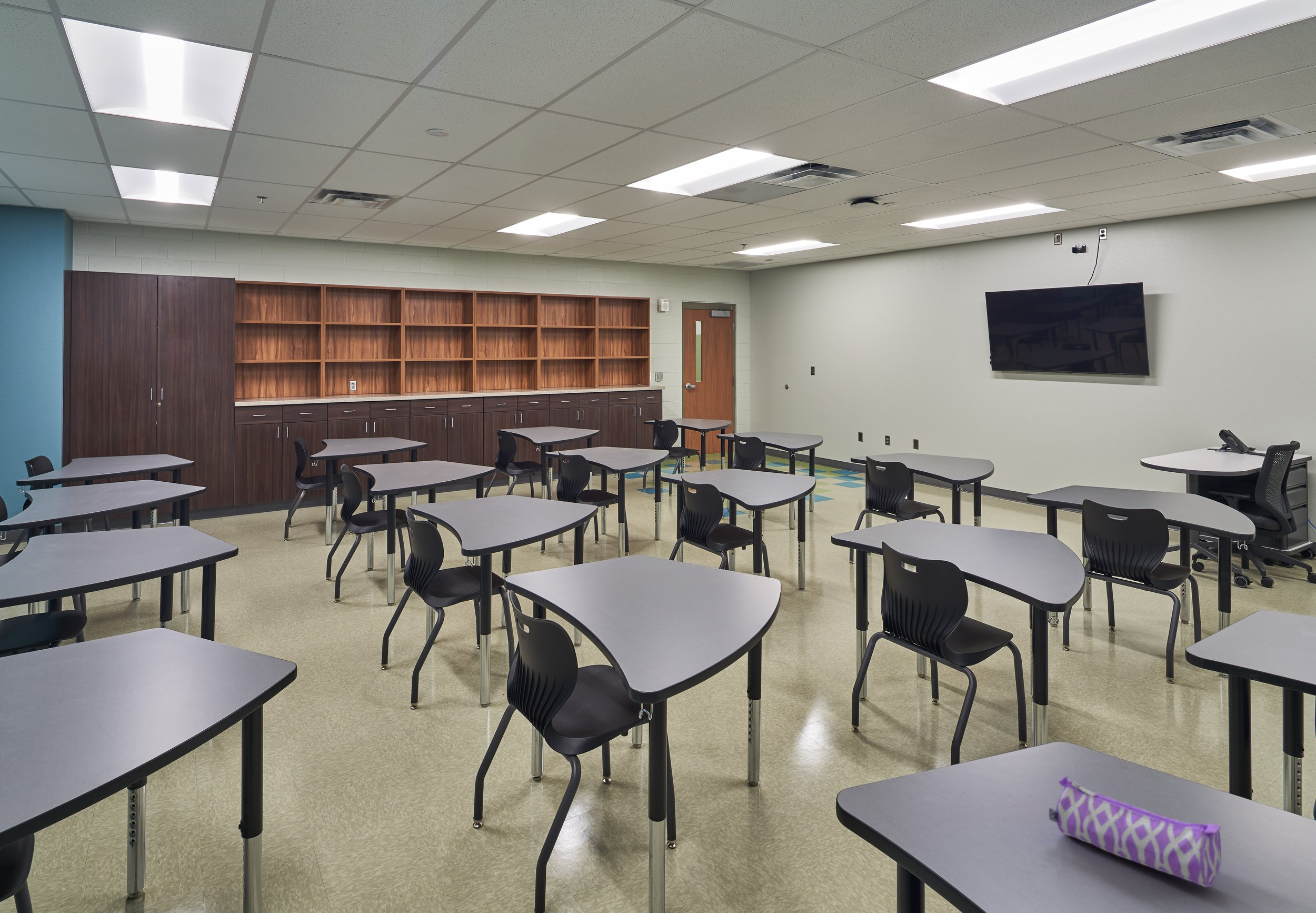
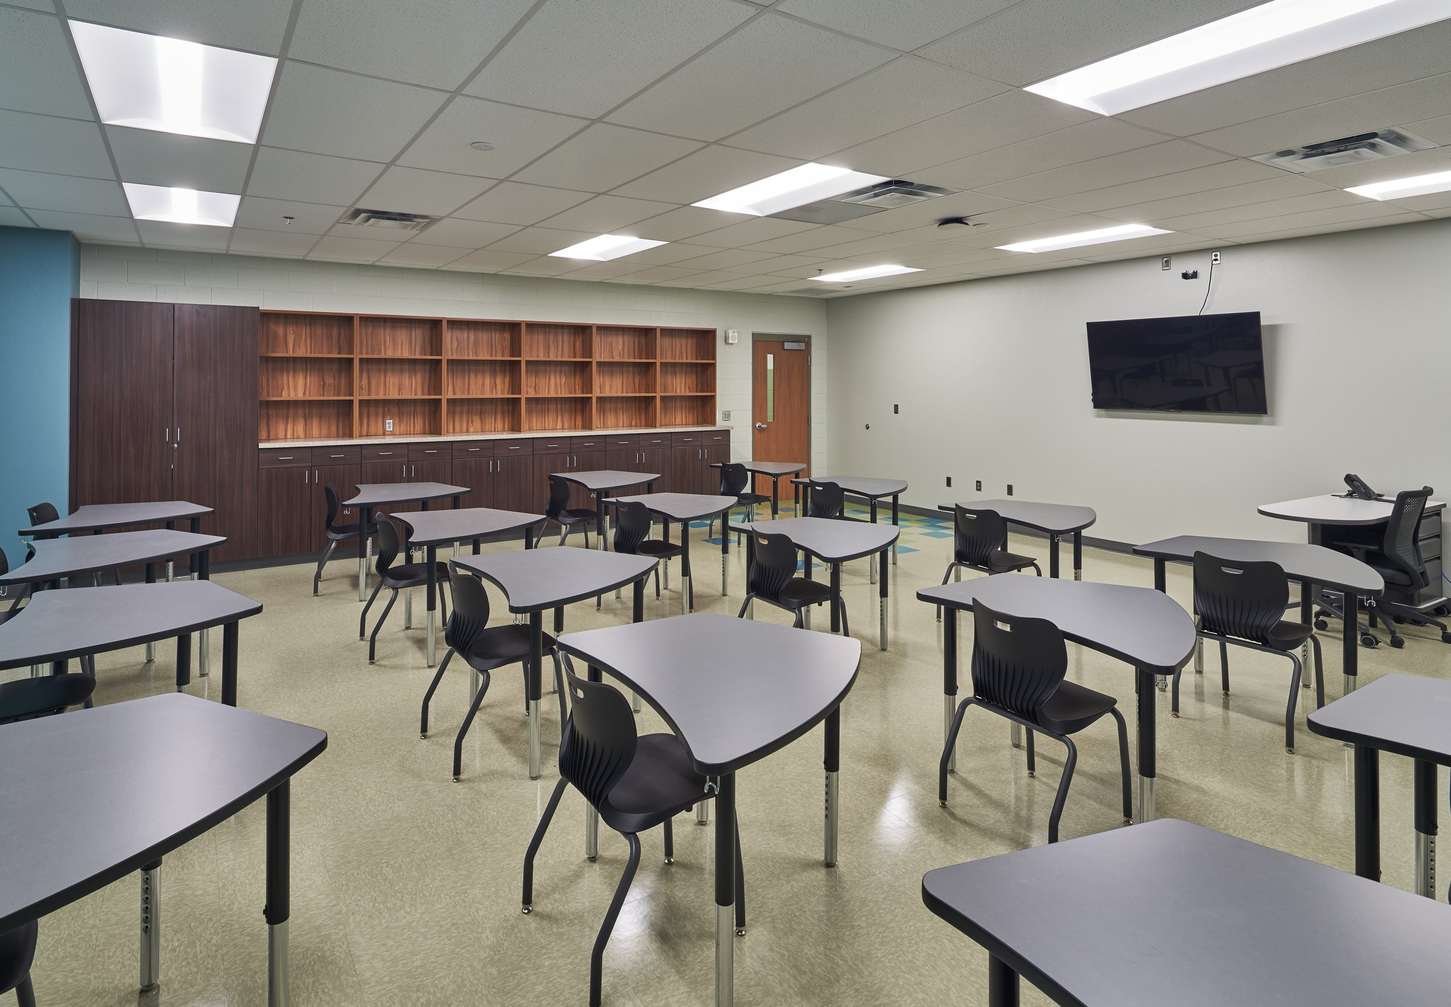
- pencil case (1134, 827)
